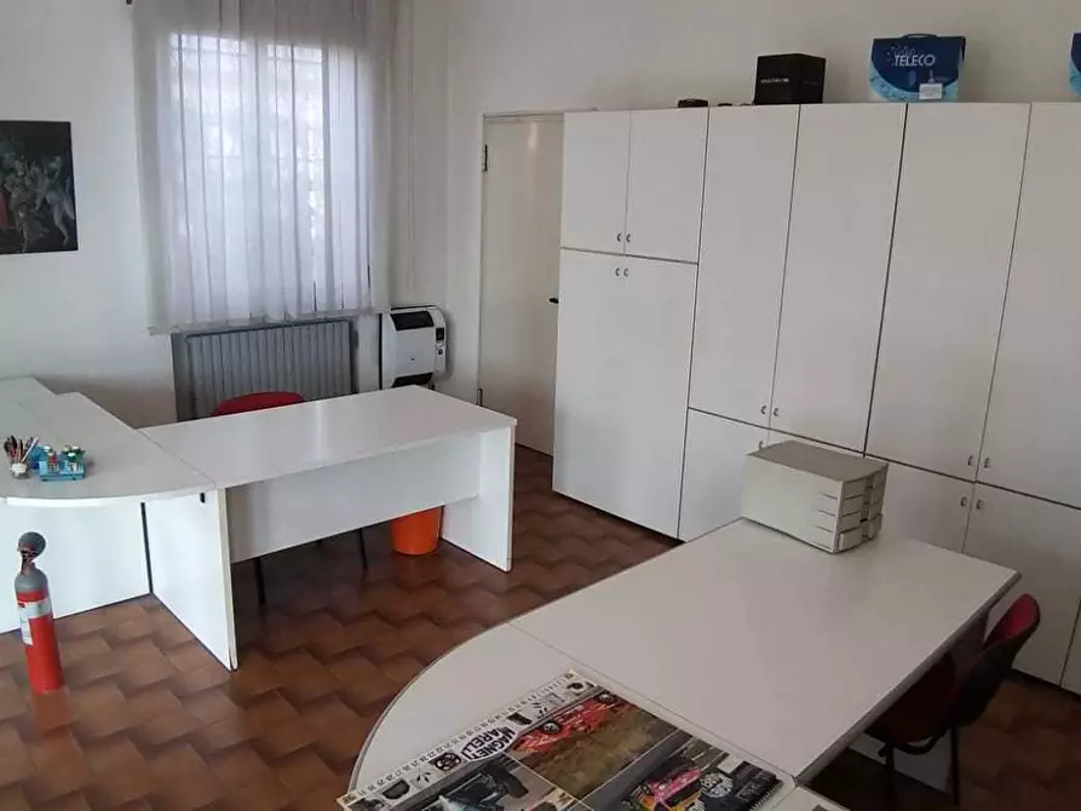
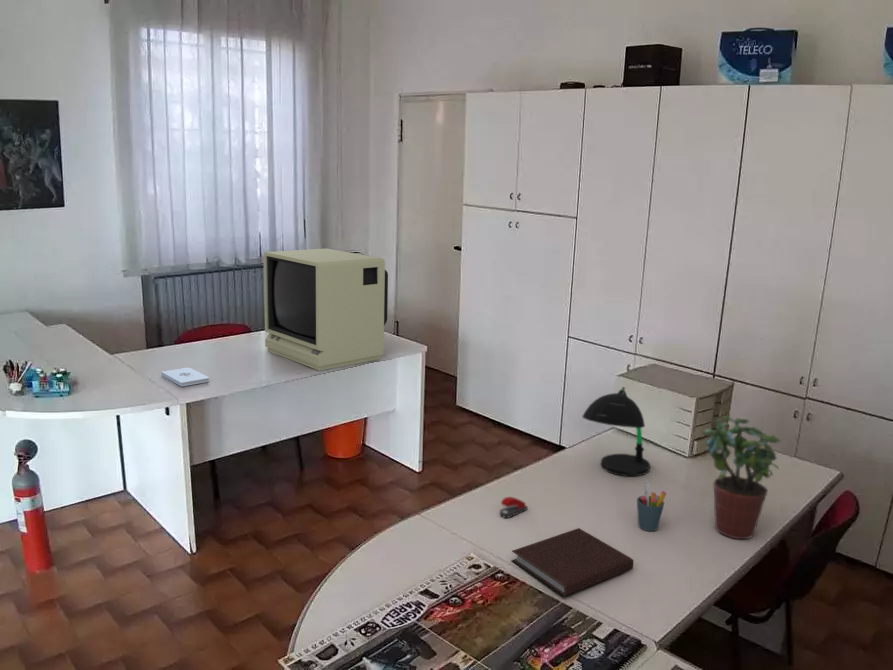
+ stapler (513, 504)
+ monitor (331, 304)
+ notepad (185, 376)
+ desk lamp (621, 426)
+ notebook (571, 560)
+ potted plant (737, 473)
+ pen holder (650, 507)
